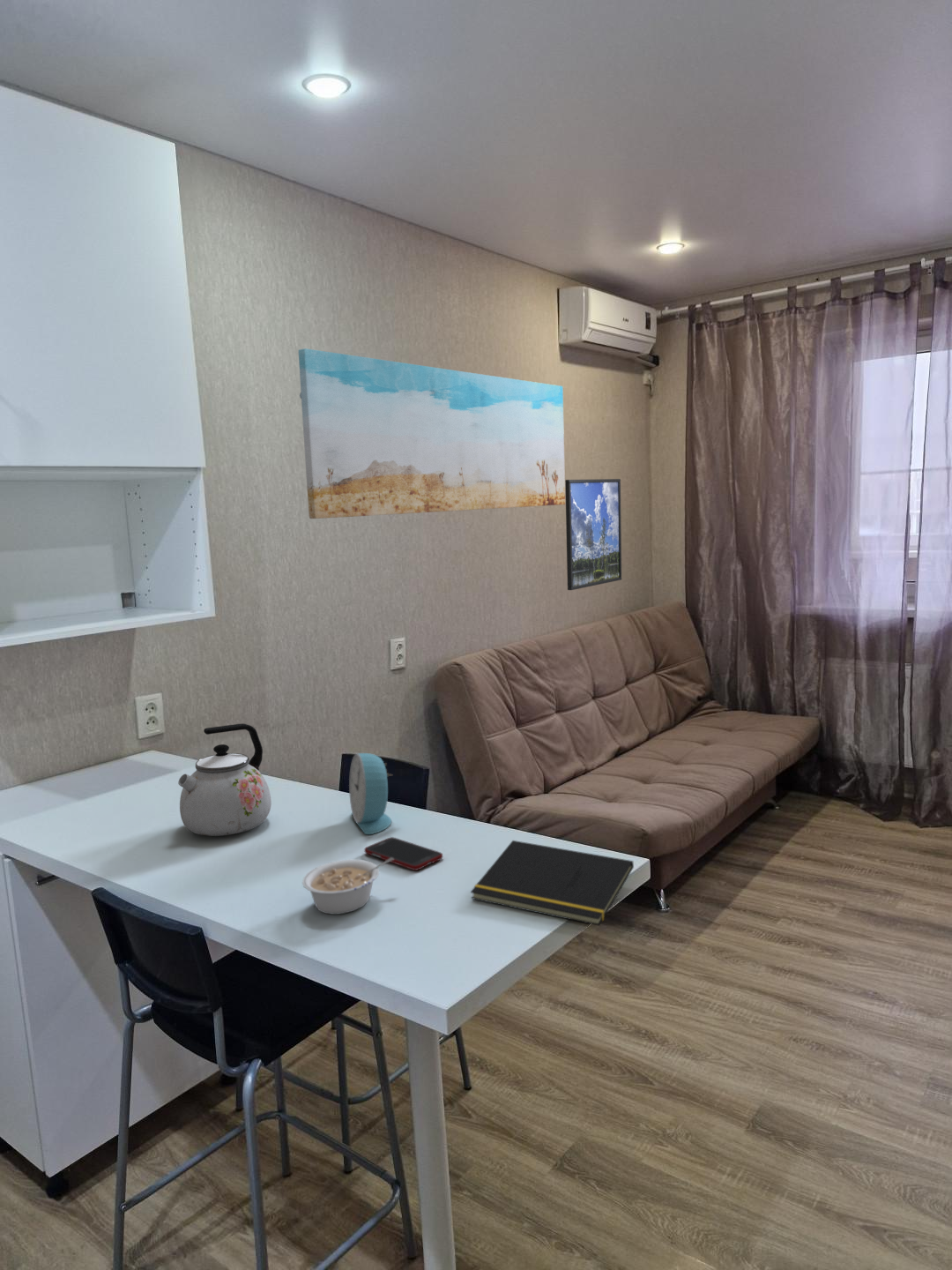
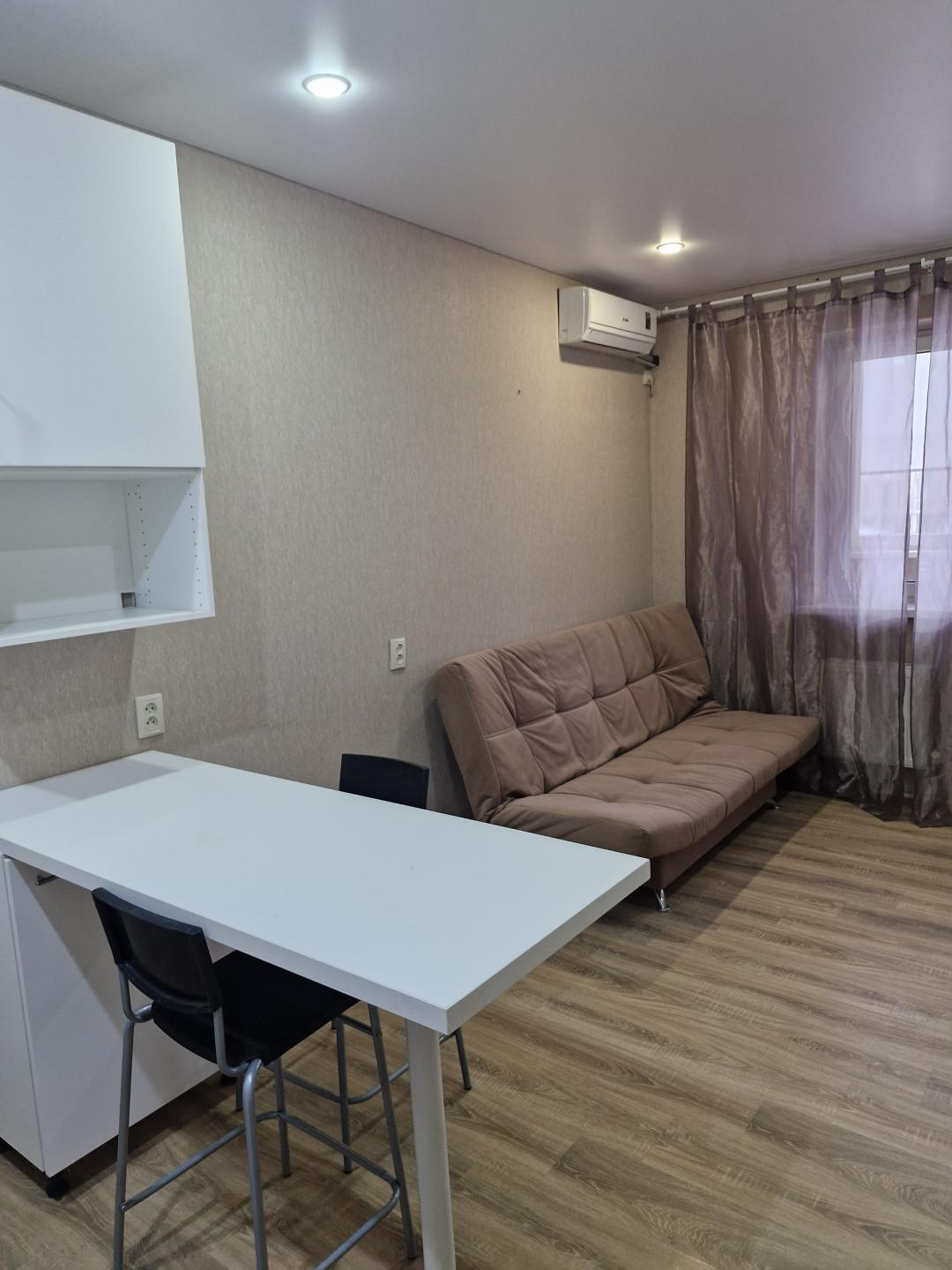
- kettle (222, 776)
- cell phone (403, 853)
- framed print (594, 532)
- wall art (454, 441)
- legume (344, 885)
- notepad (553, 879)
- alarm clock (371, 787)
